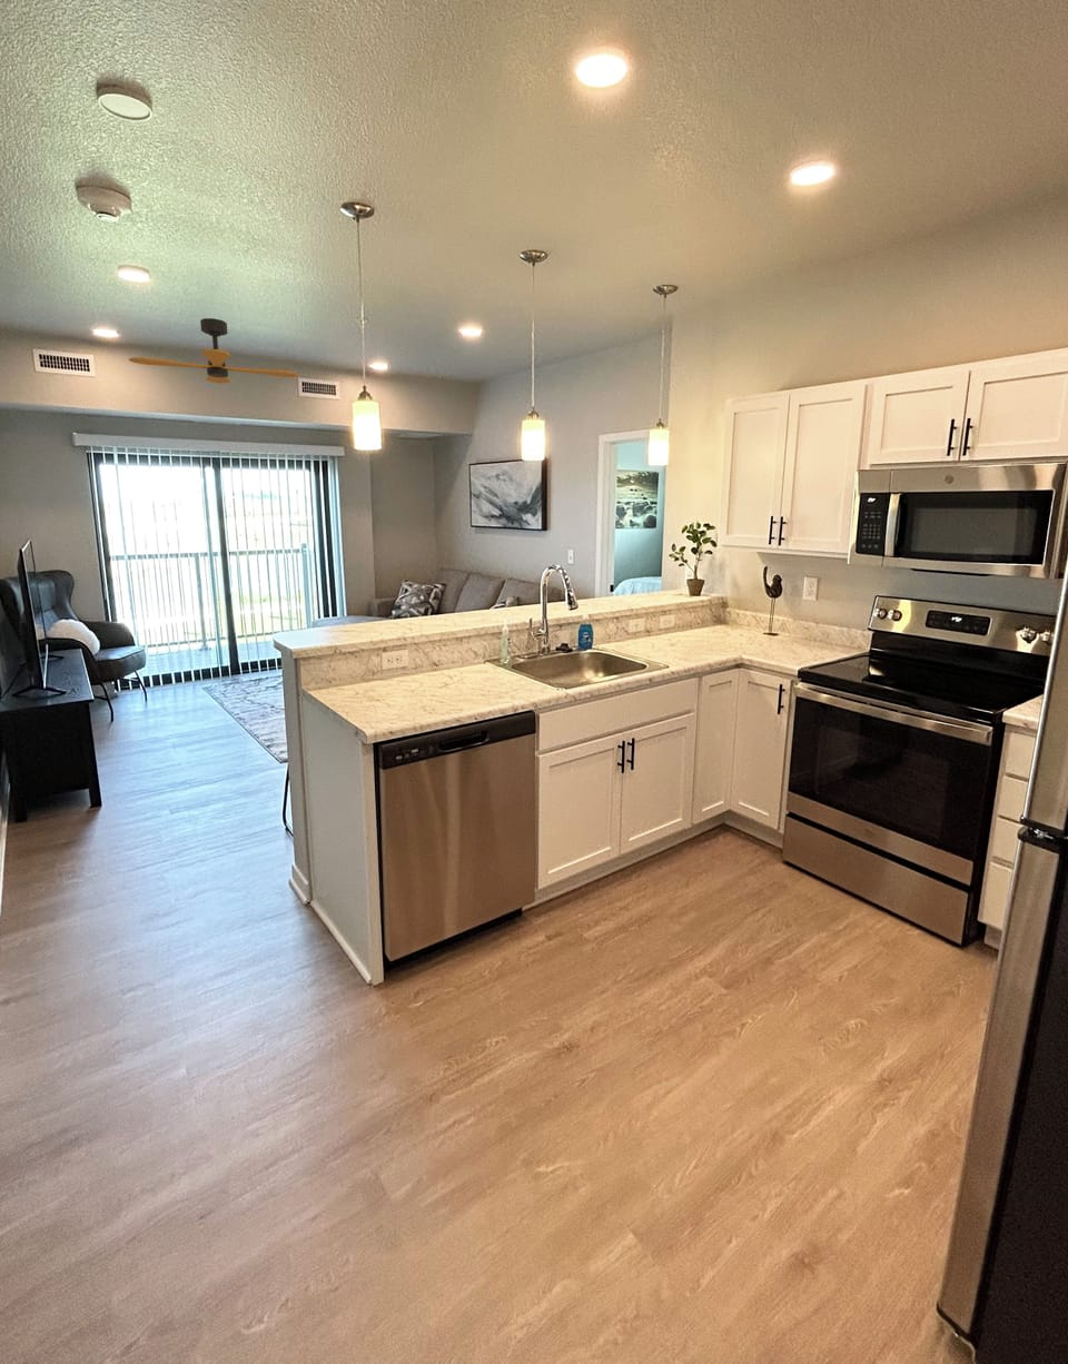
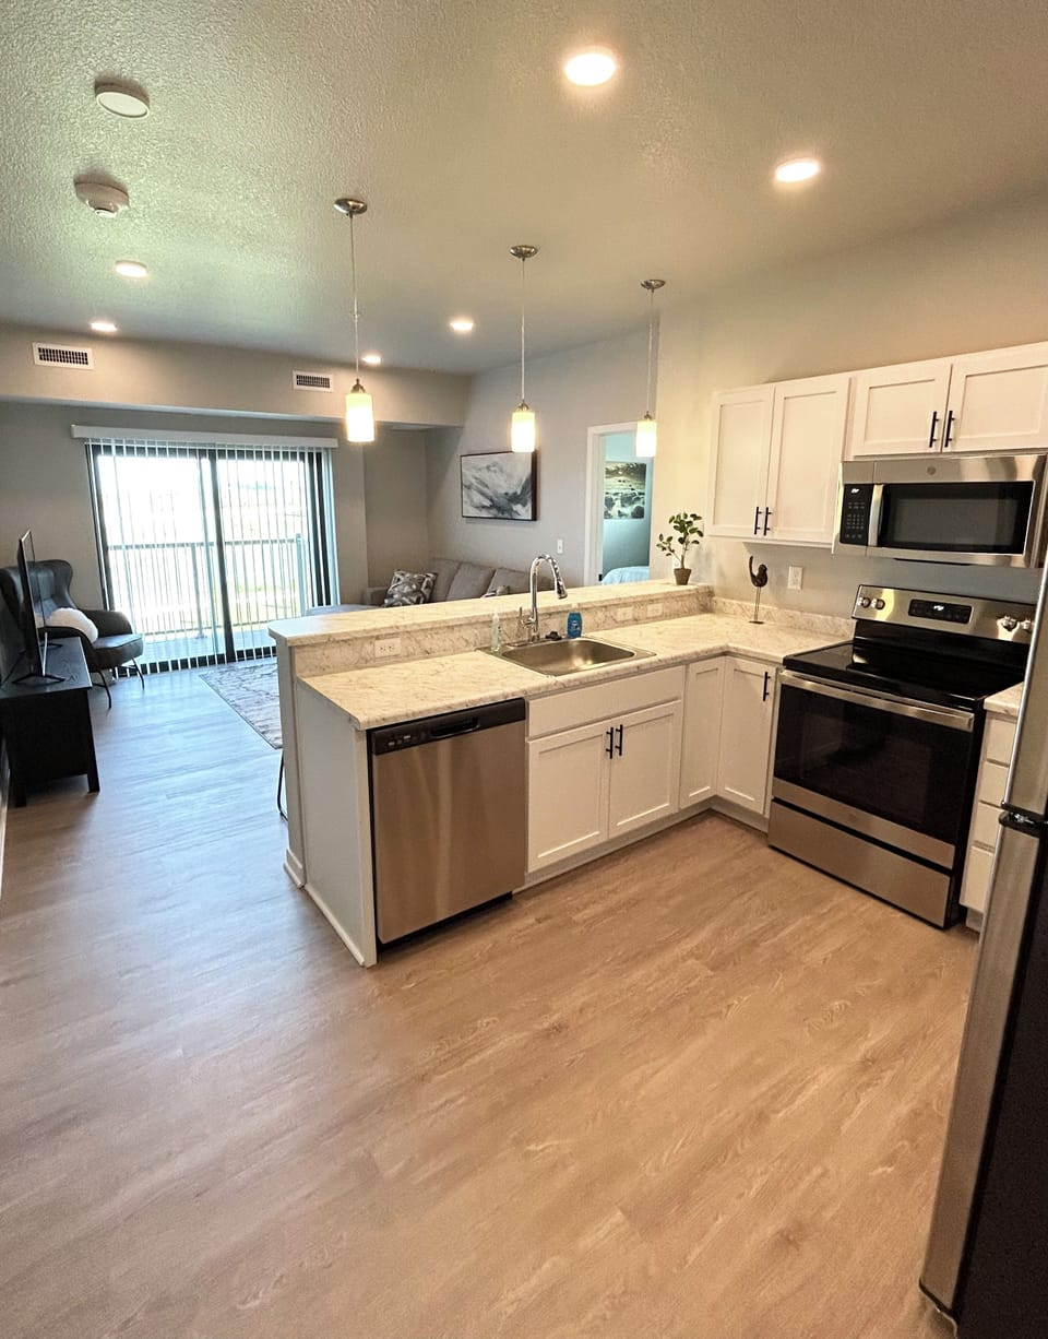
- ceiling fan (216, 348)
